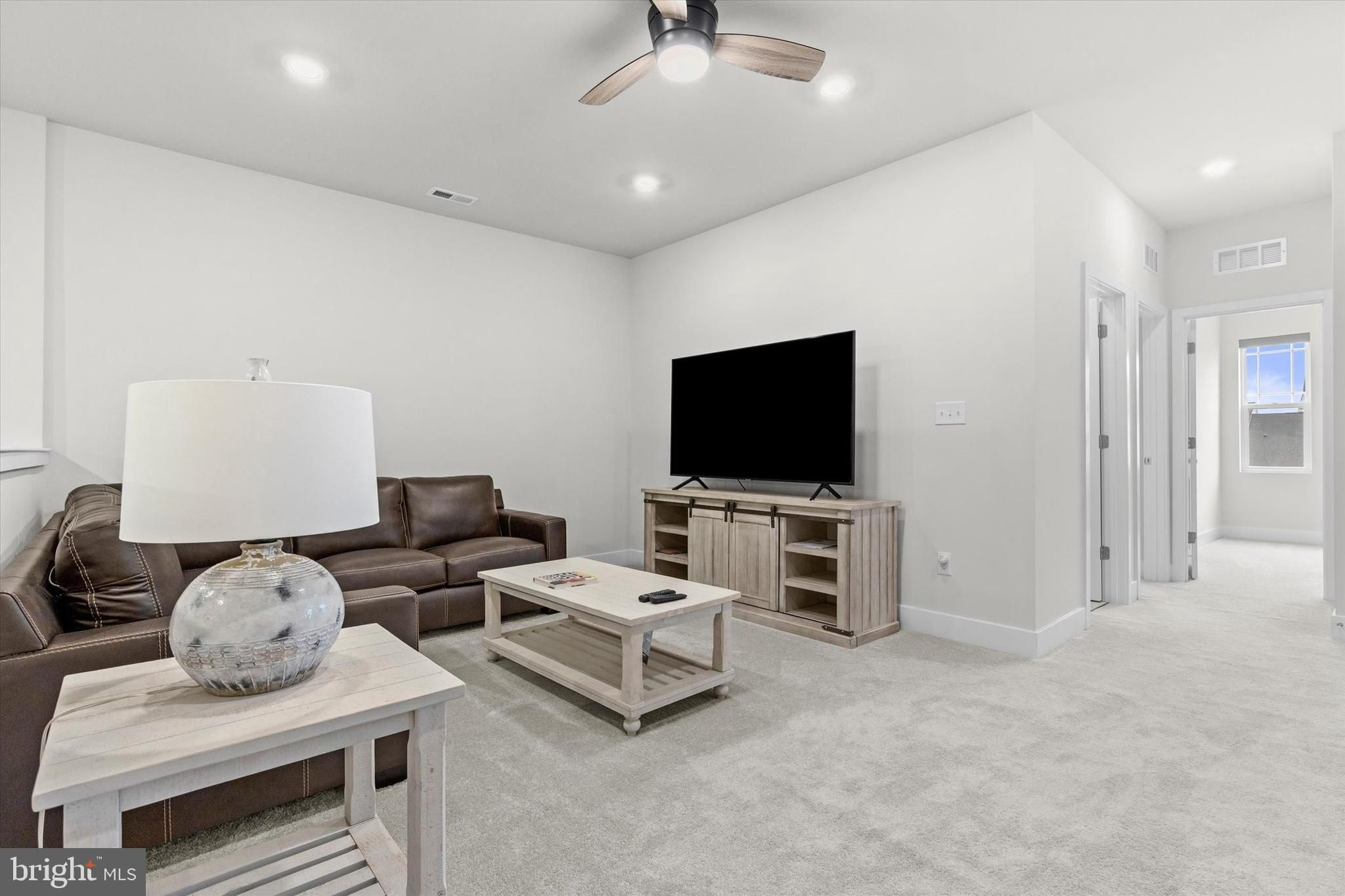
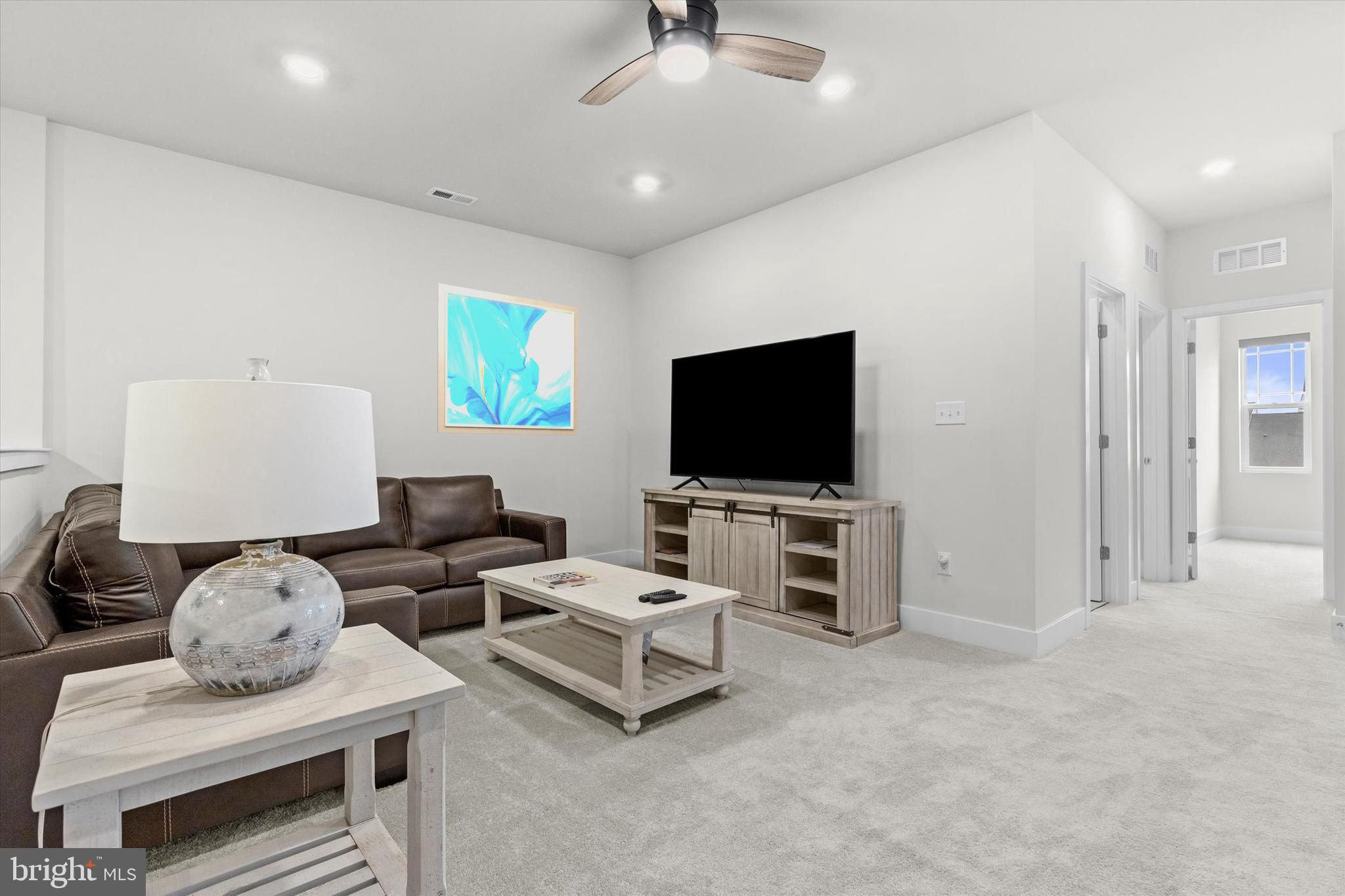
+ wall art (514, 365)
